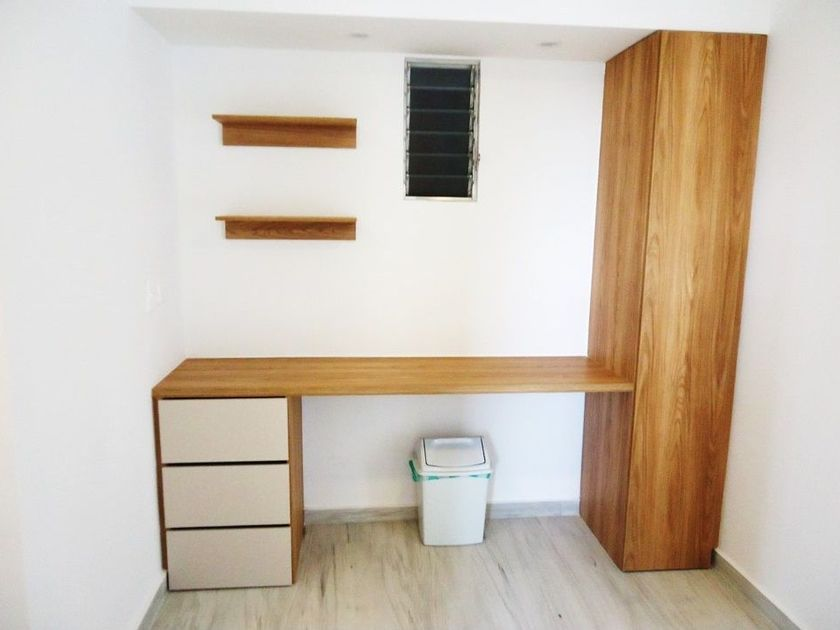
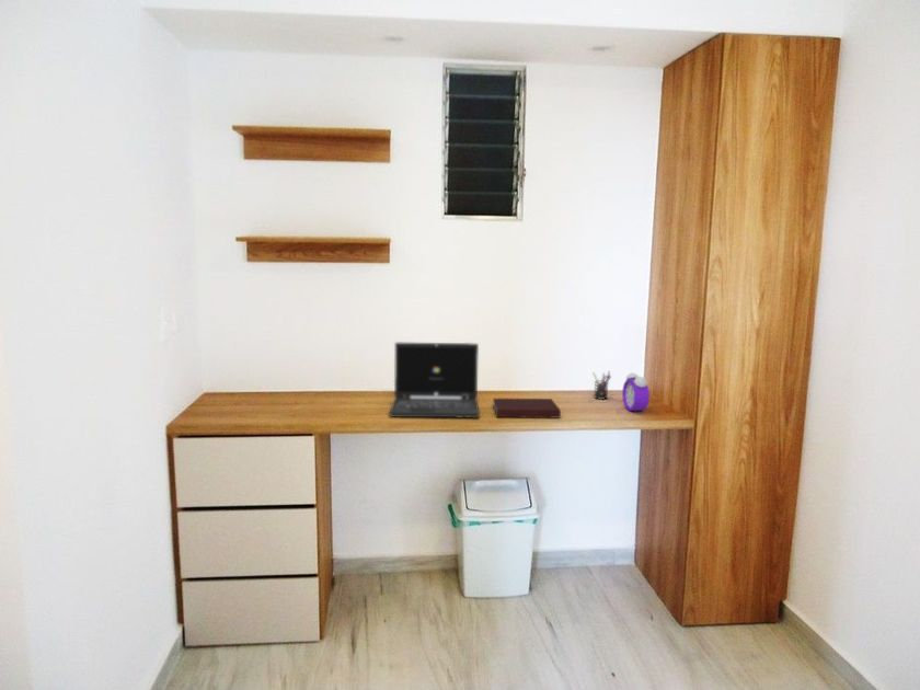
+ alarm clock (635, 392)
+ notebook (525, 407)
+ laptop (435, 378)
+ pen holder (602, 383)
